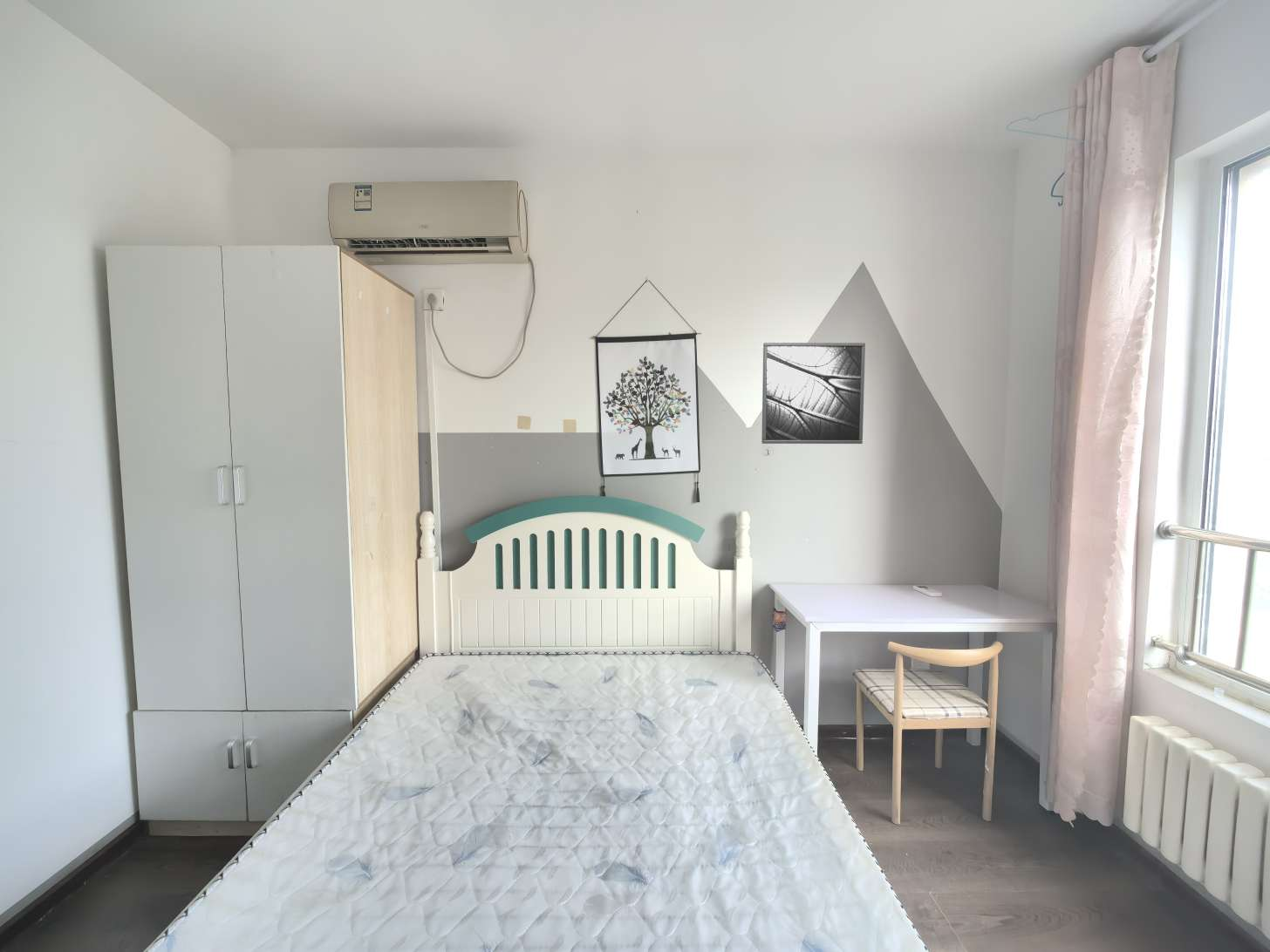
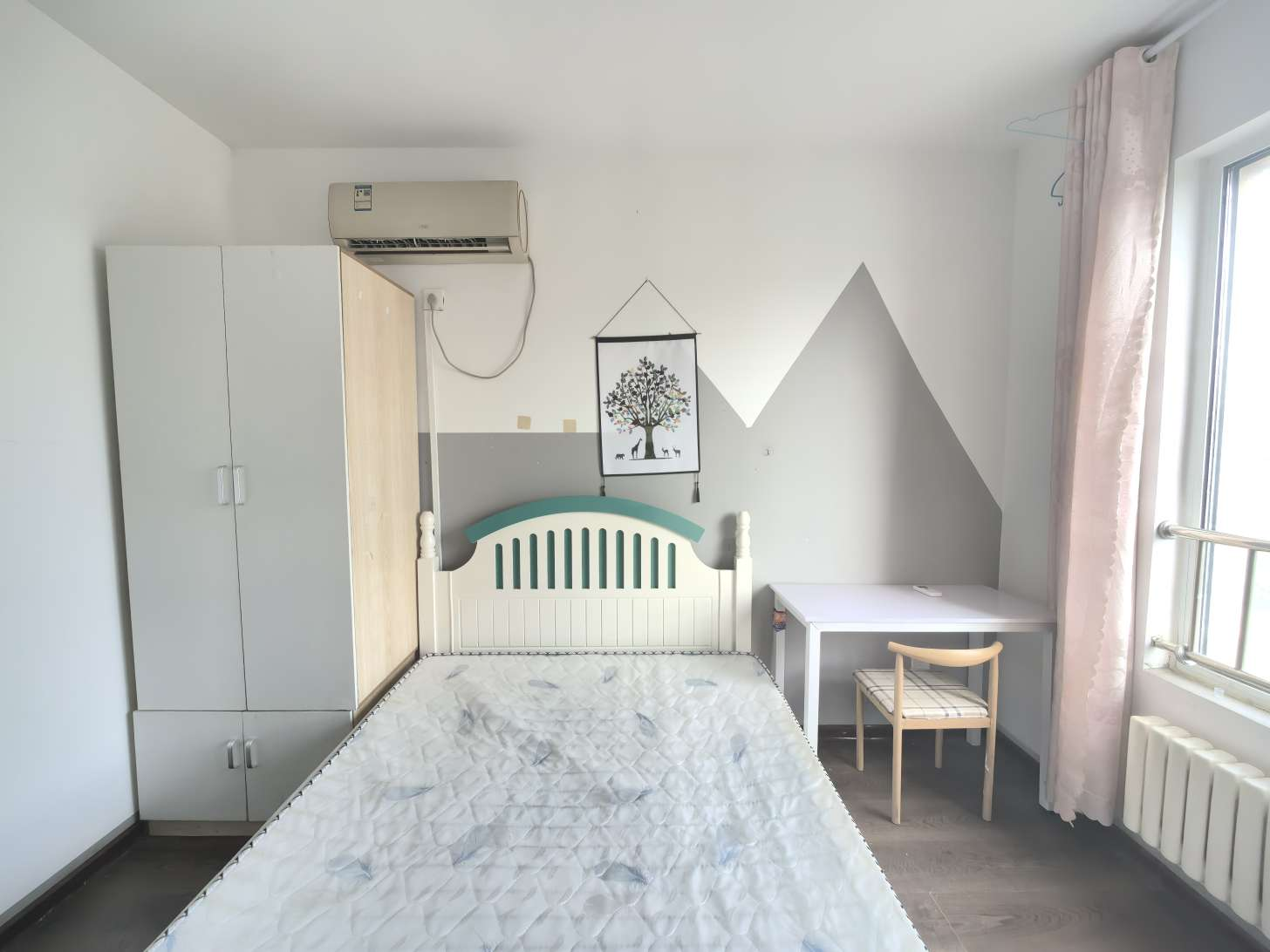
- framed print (813, 393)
